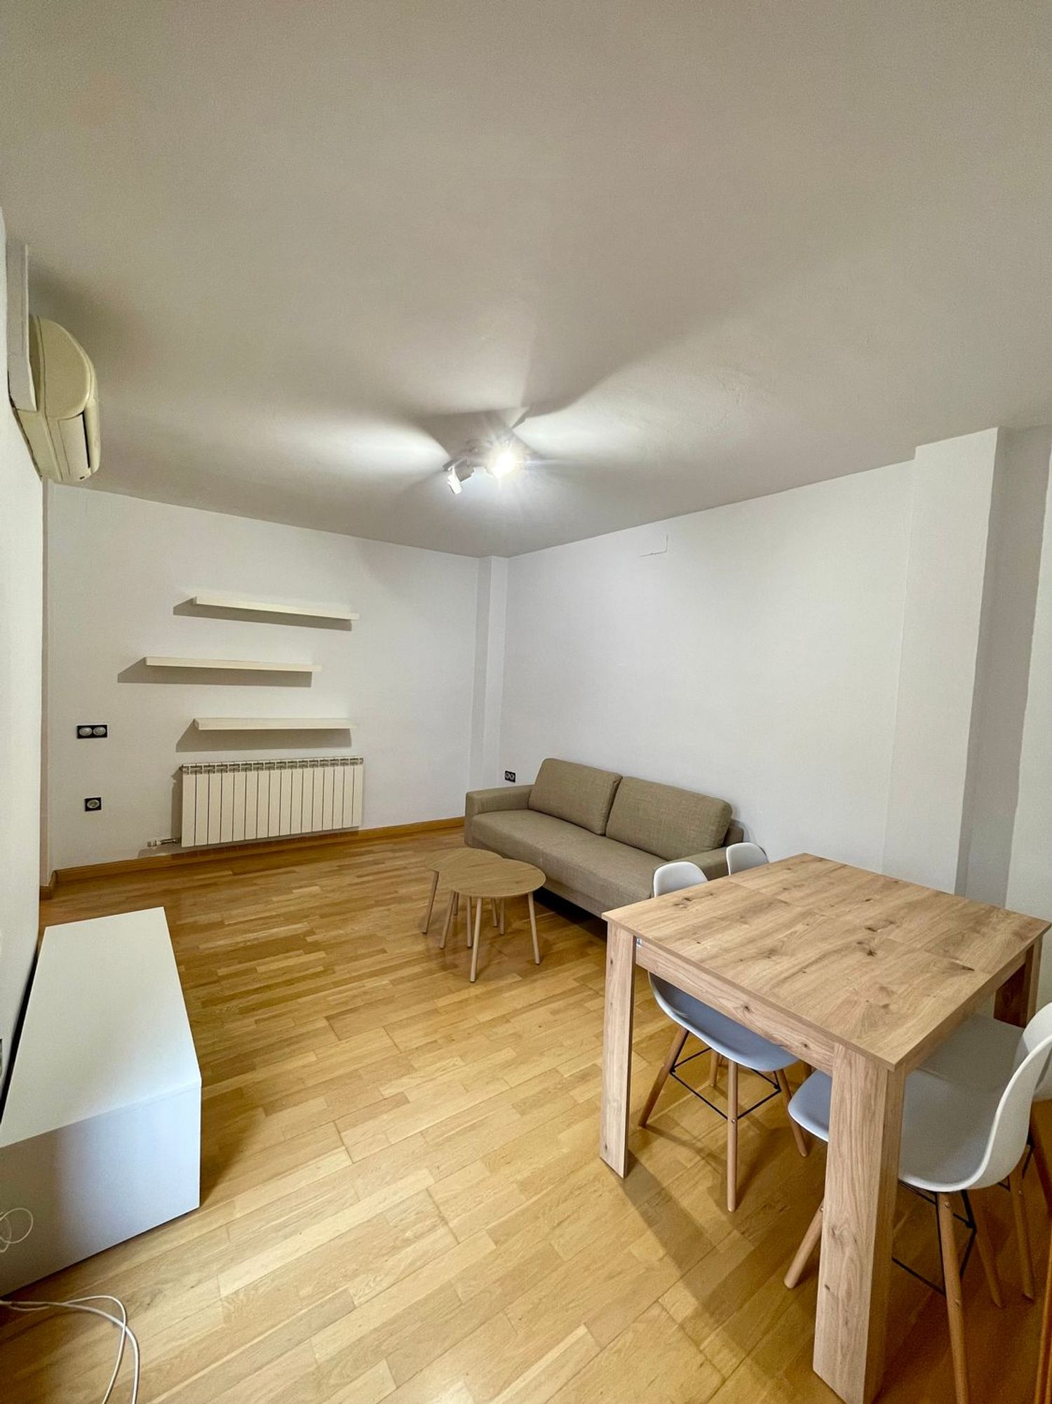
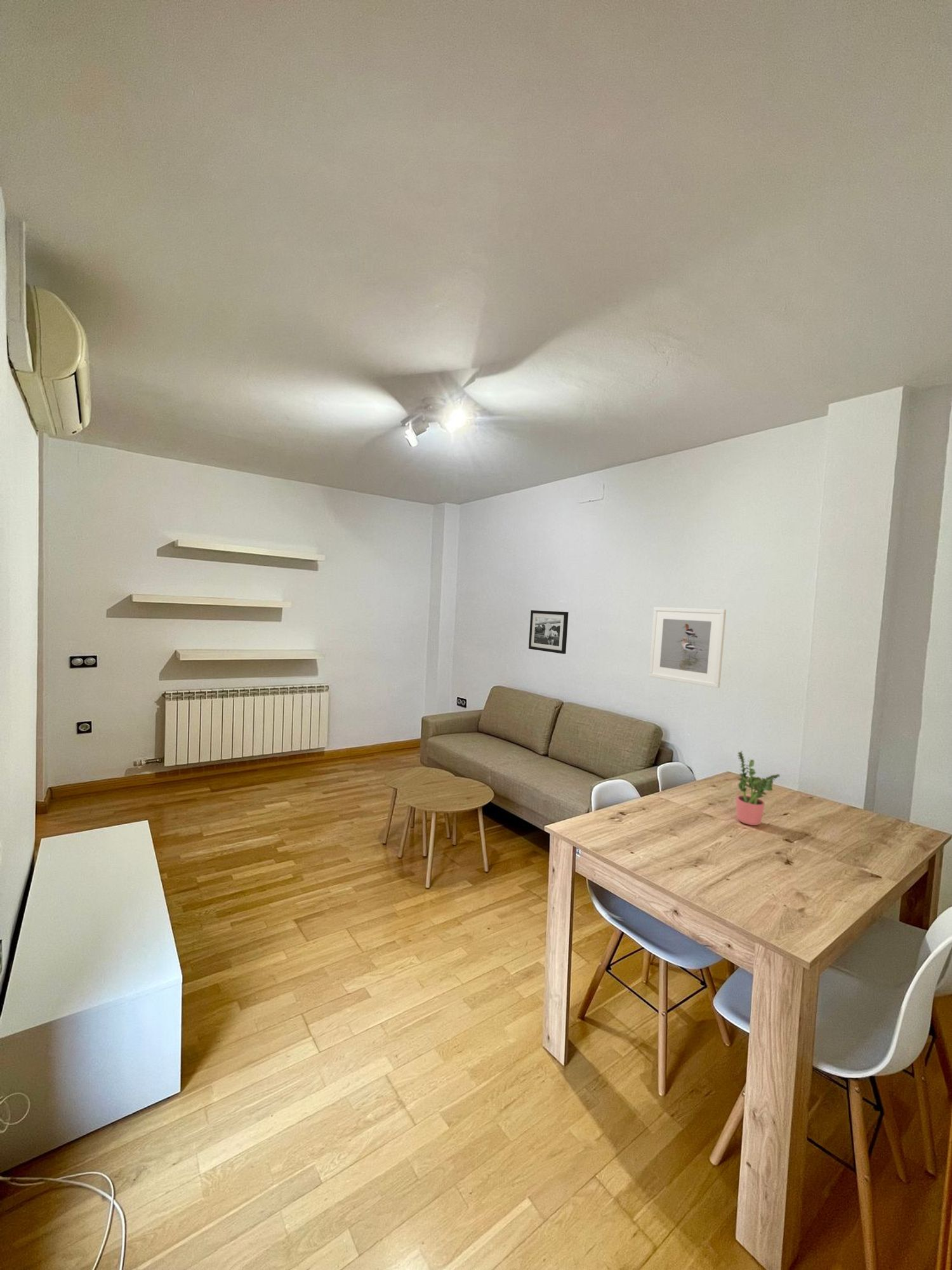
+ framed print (685, 645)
+ picture frame (547, 631)
+ potted plant (763, 789)
